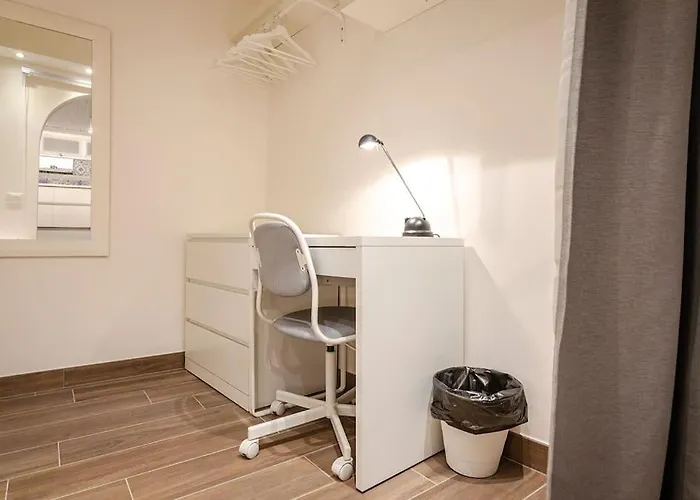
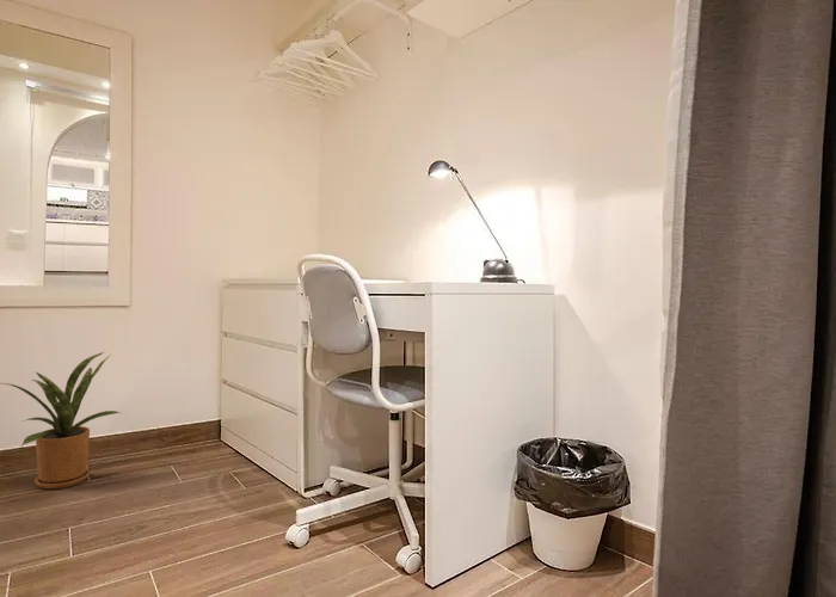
+ house plant (60, 418)
